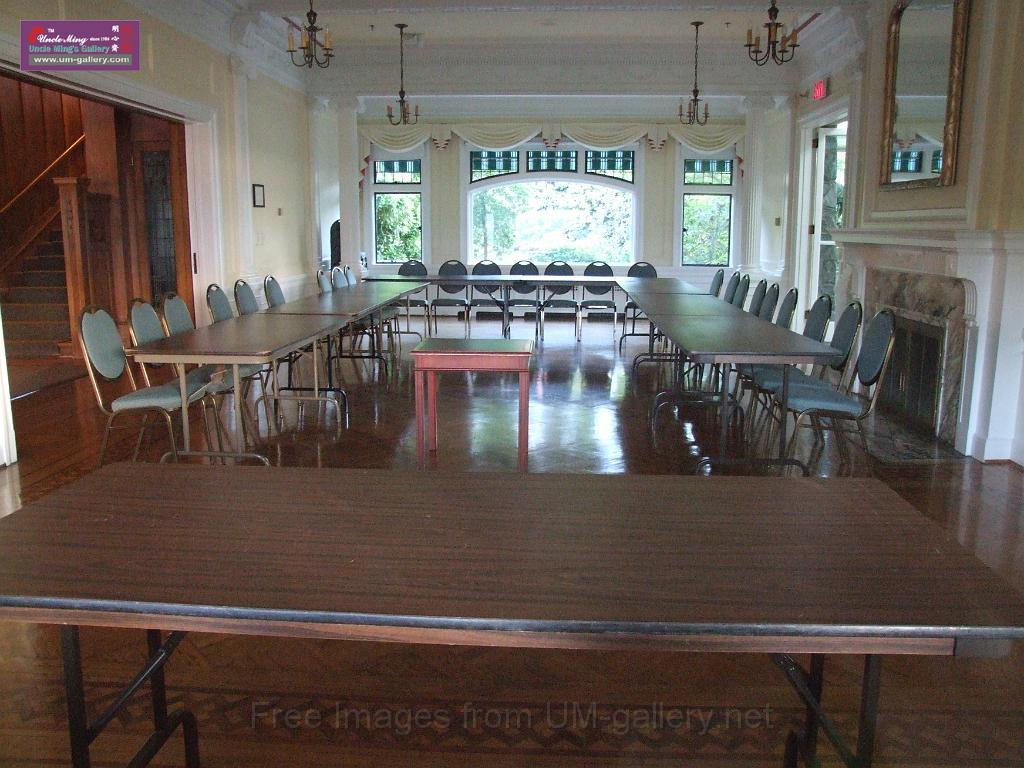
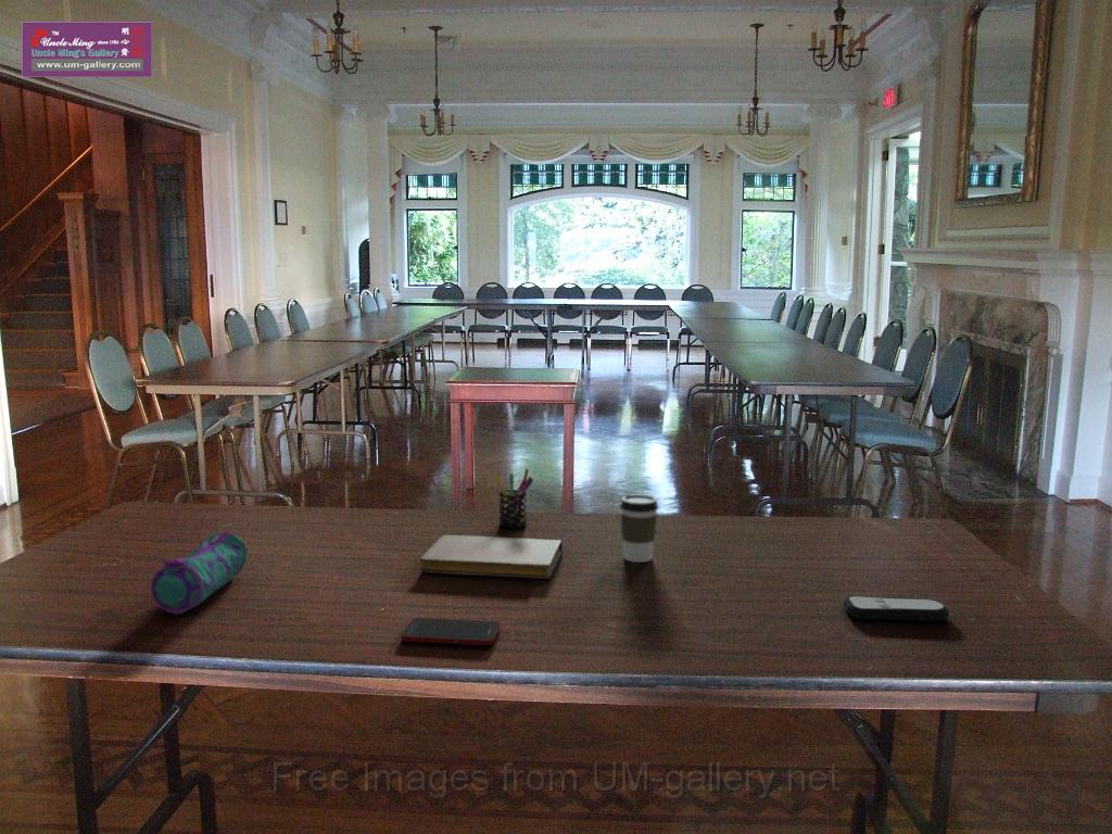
+ coffee cup (639, 528)
+ notebook (493, 555)
+ pen holder (514, 496)
+ pencil case (201, 569)
+ remote control (895, 608)
+ cell phone (451, 631)
